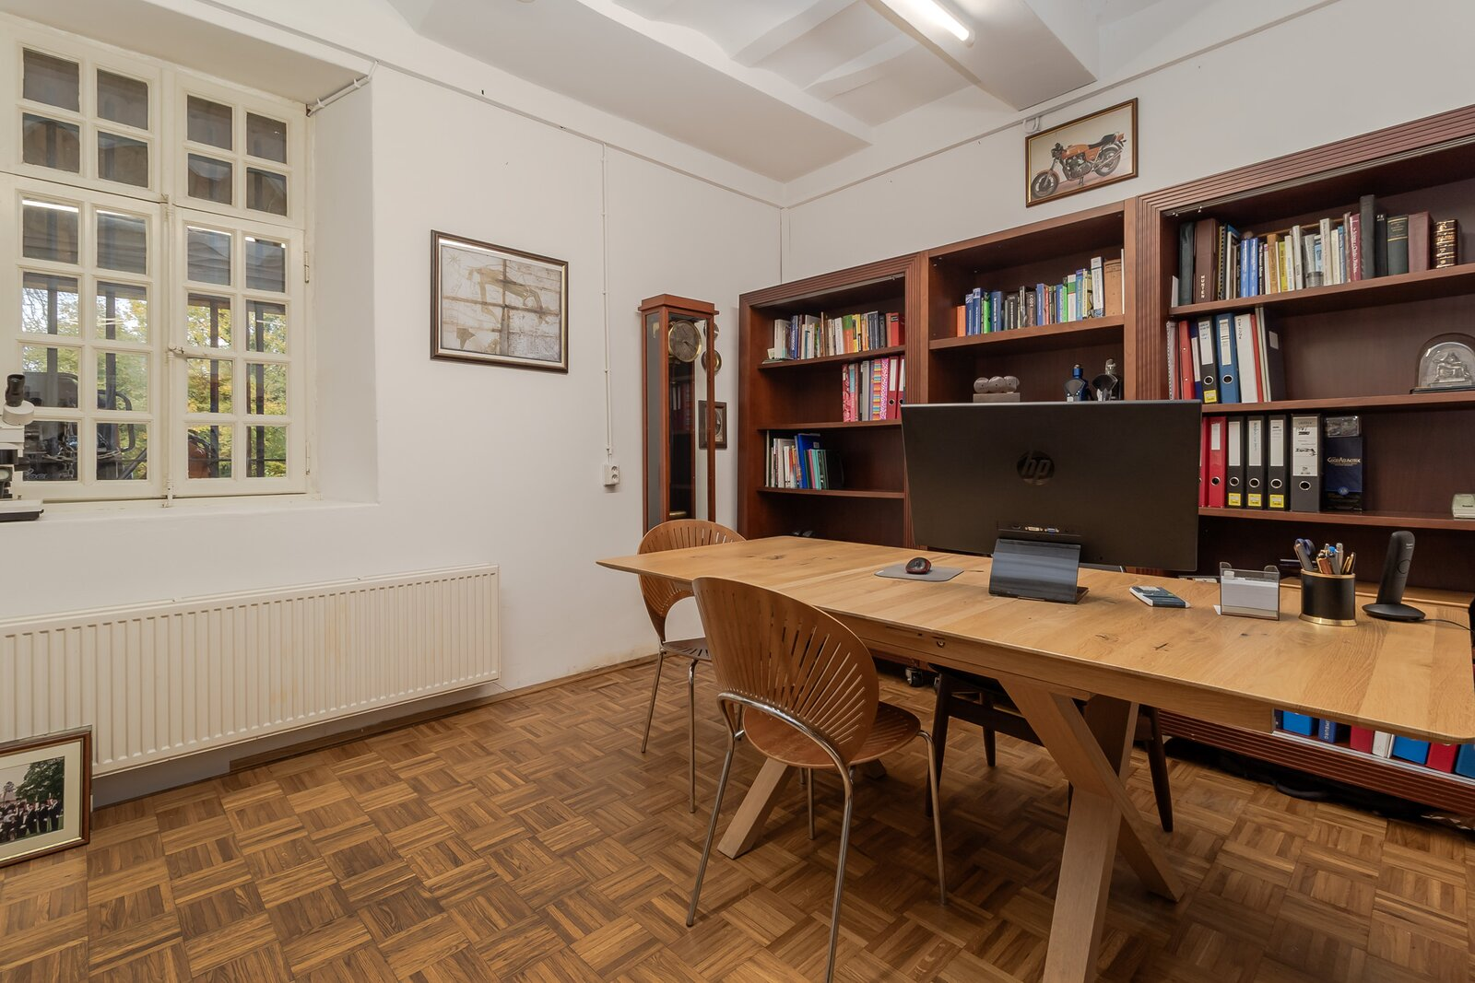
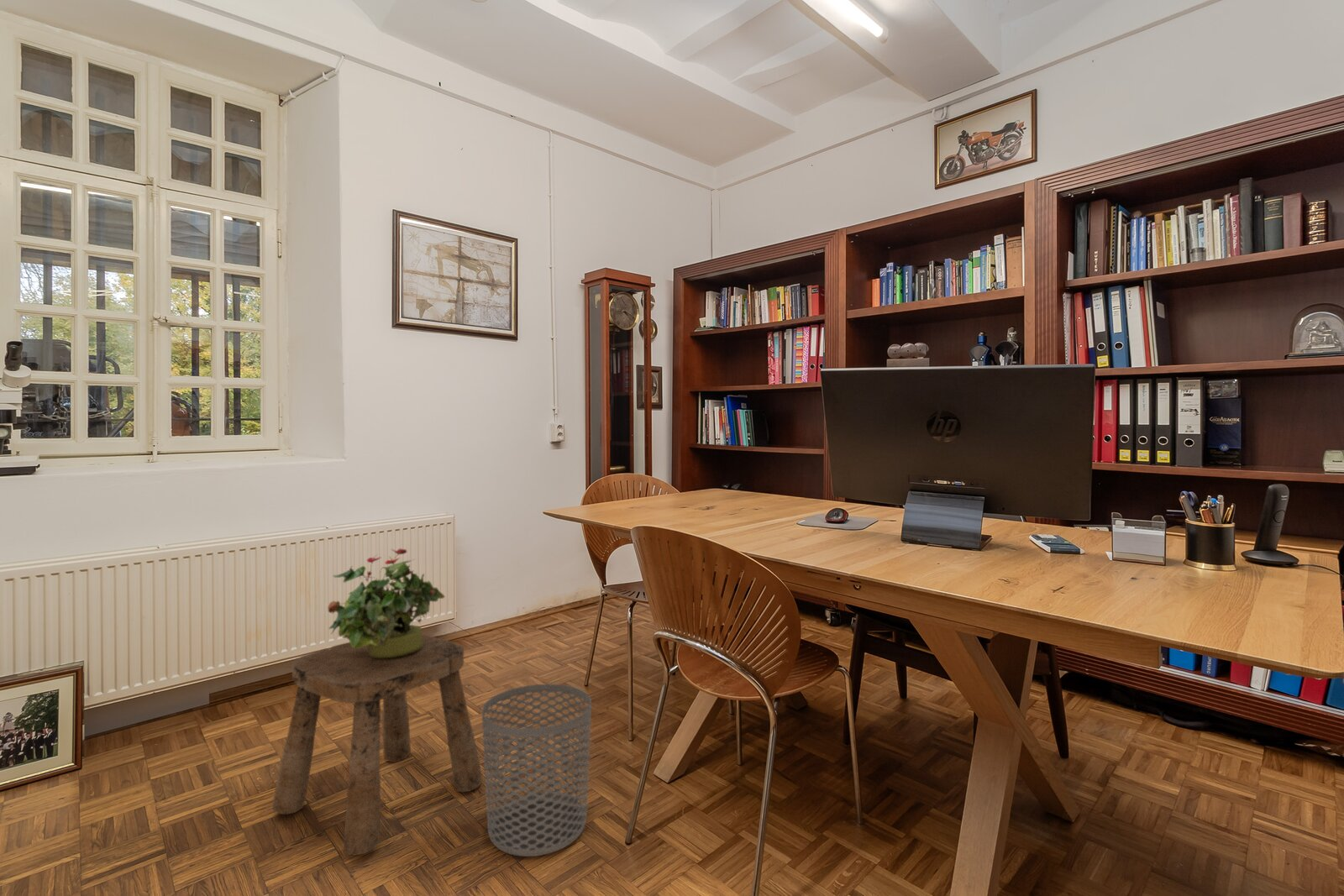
+ stool (383, 726)
+ potted plant (381, 602)
+ waste bin (537, 764)
